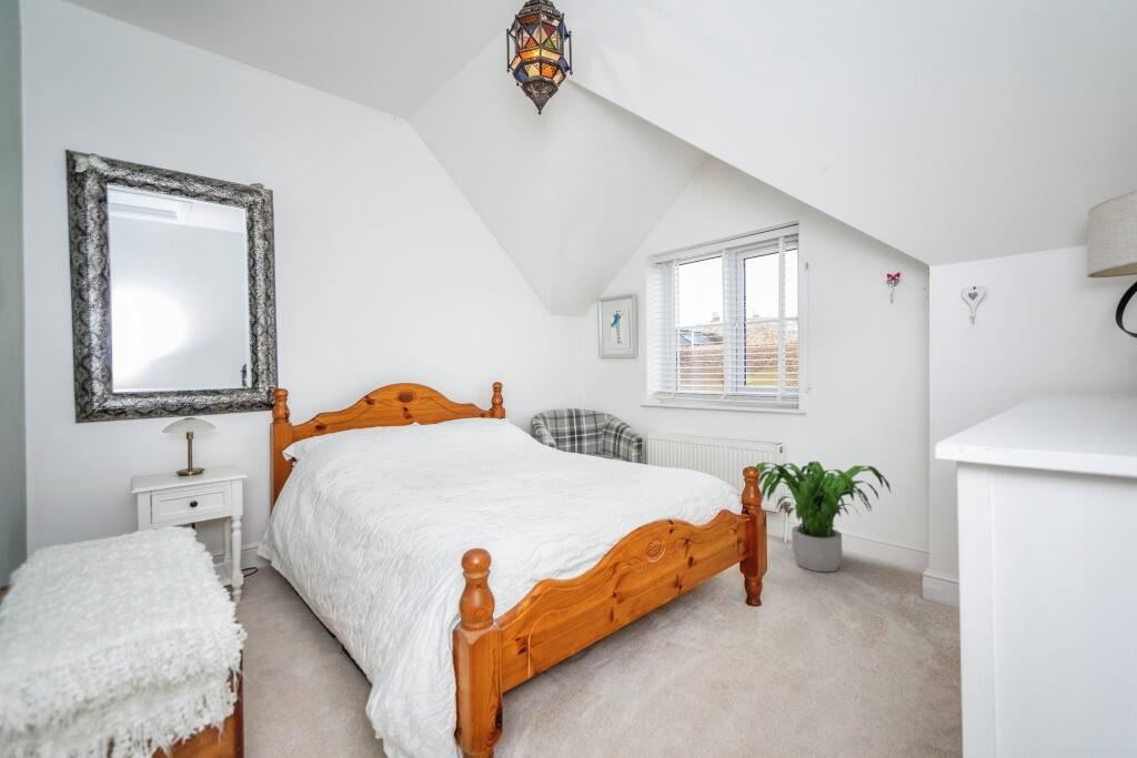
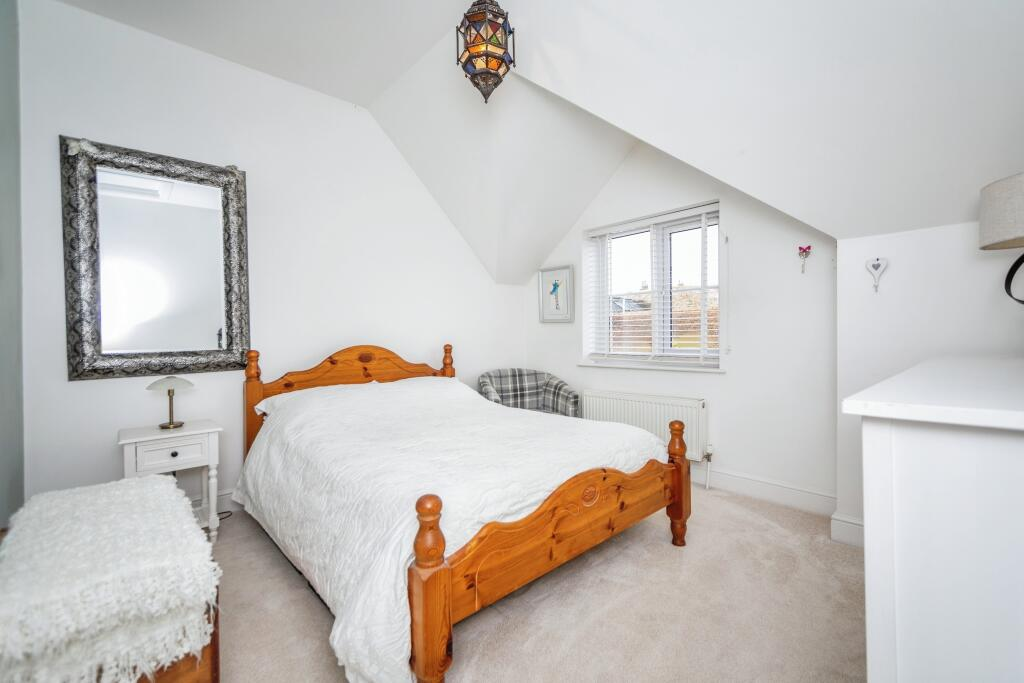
- potted plant (821, 514)
